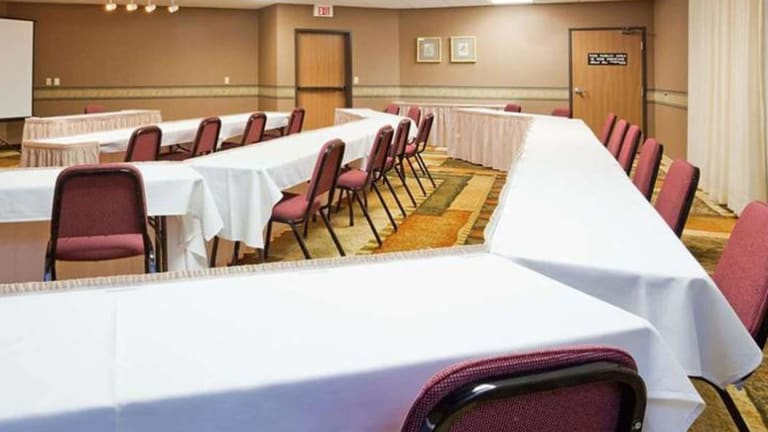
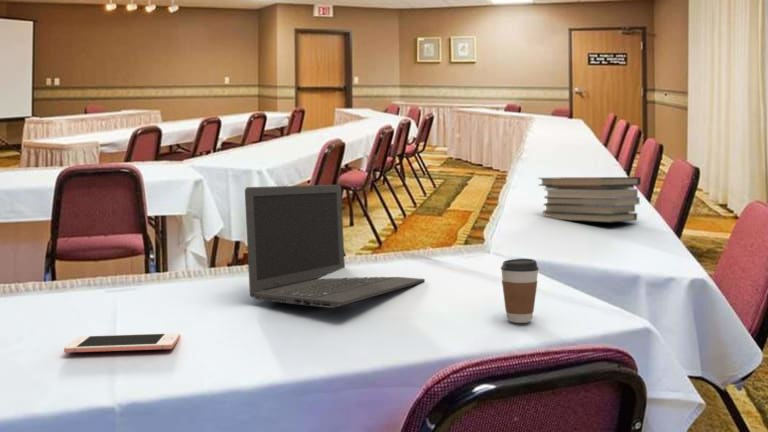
+ coffee cup (519, 290)
+ book stack (589, 198)
+ laptop computer (339, 238)
+ cell phone (124, 342)
